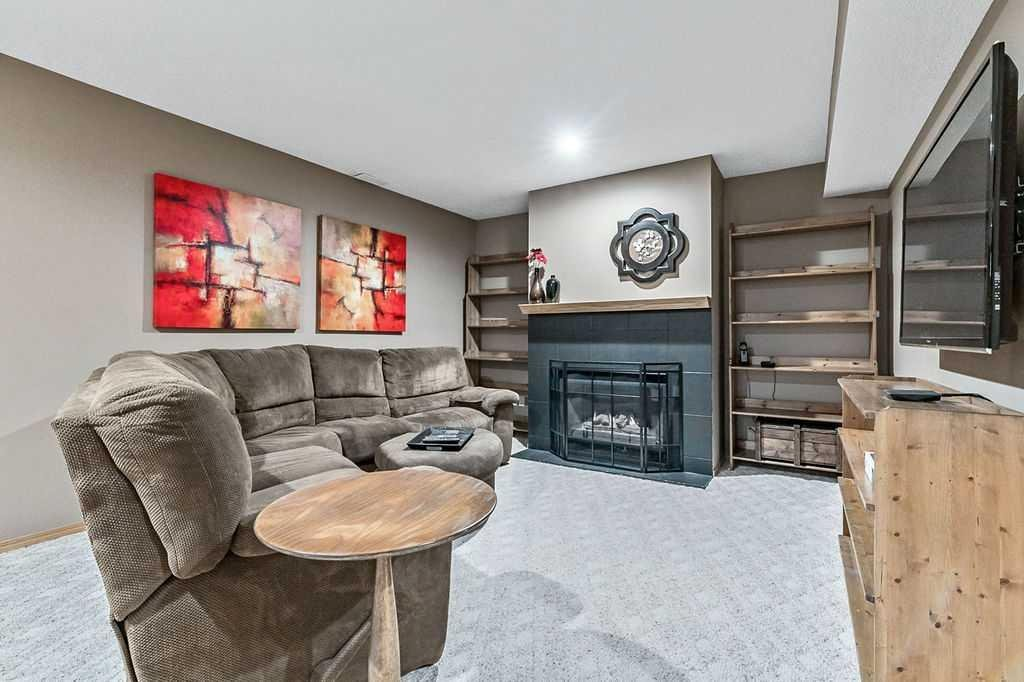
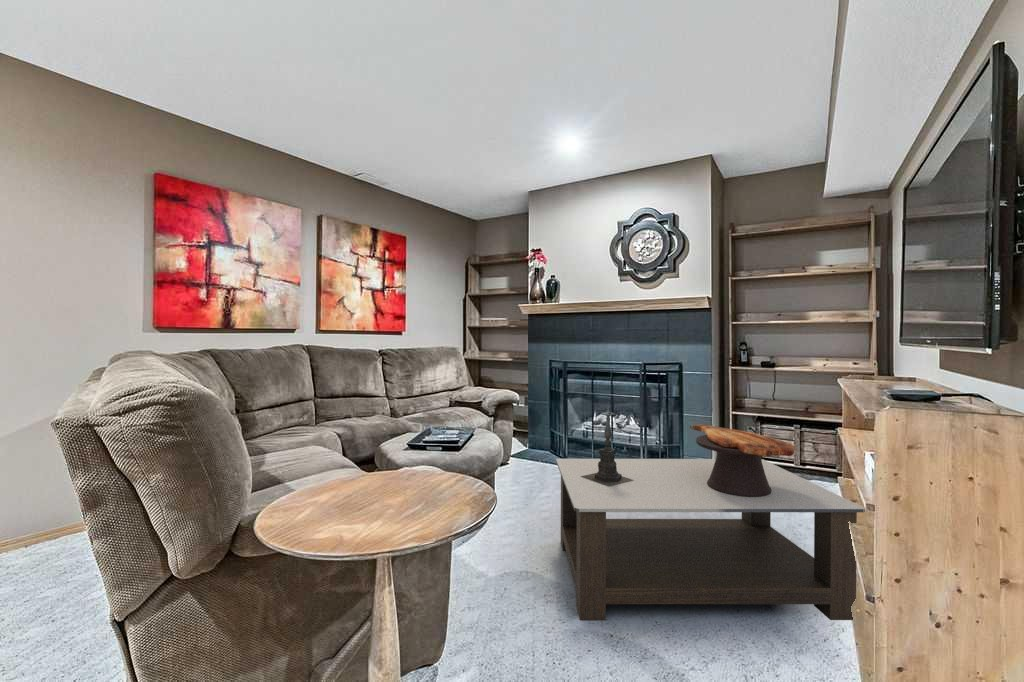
+ candle holder (607, 439)
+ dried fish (736, 460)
+ coffee table (684, 527)
